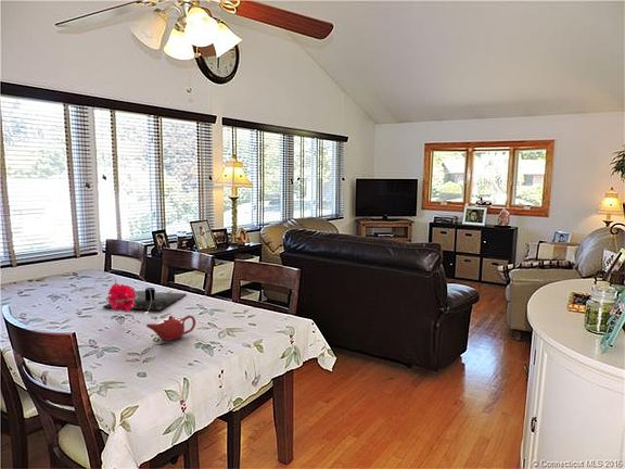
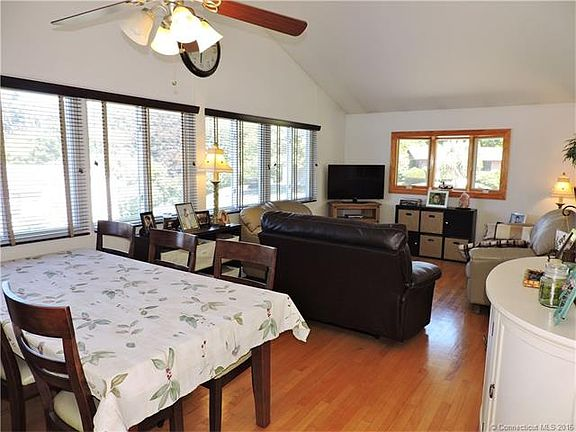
- placemat (146, 294)
- flower (122, 299)
- teapot (171, 327)
